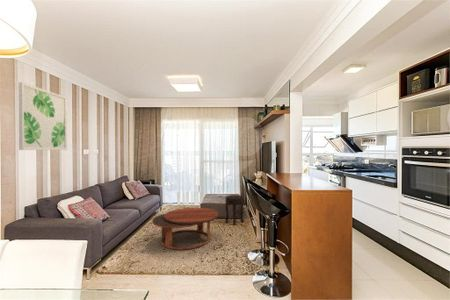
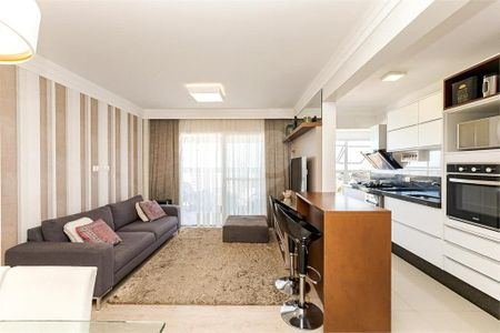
- wall art (45, 120)
- side table (234, 209)
- coffee table (186, 226)
